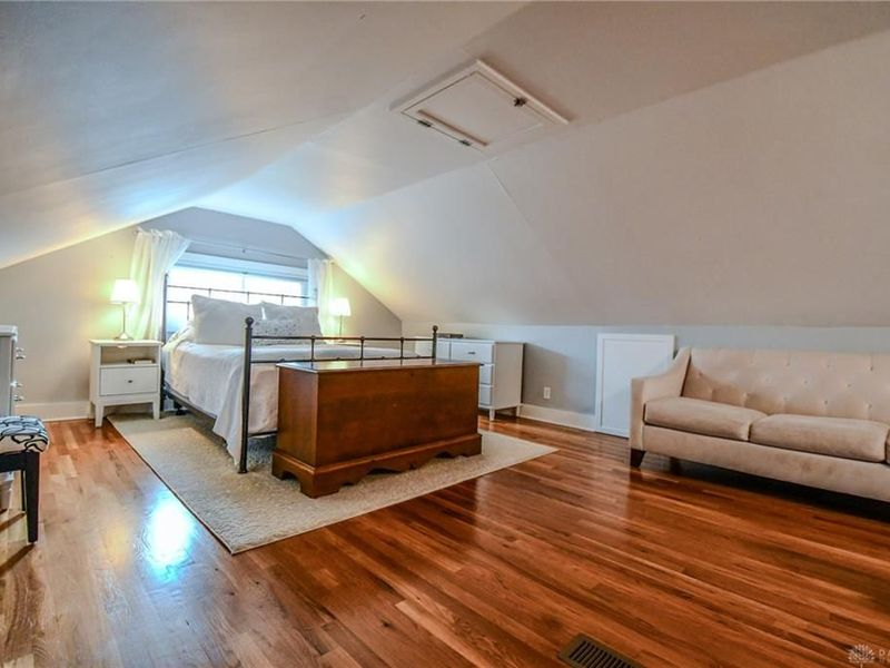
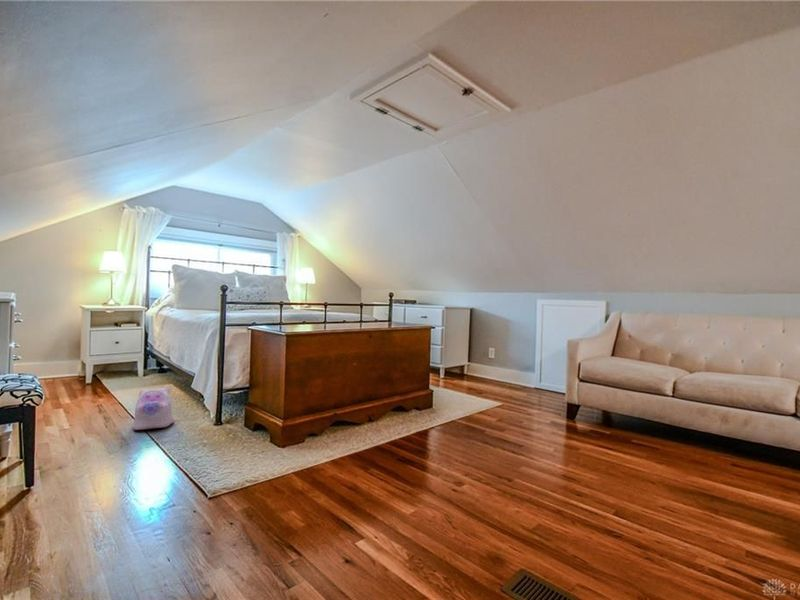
+ plush toy (153, 407)
